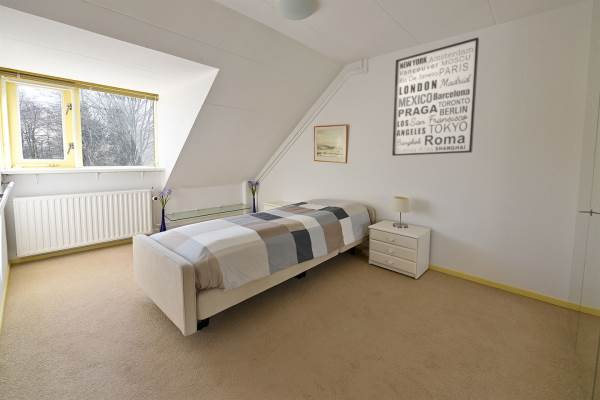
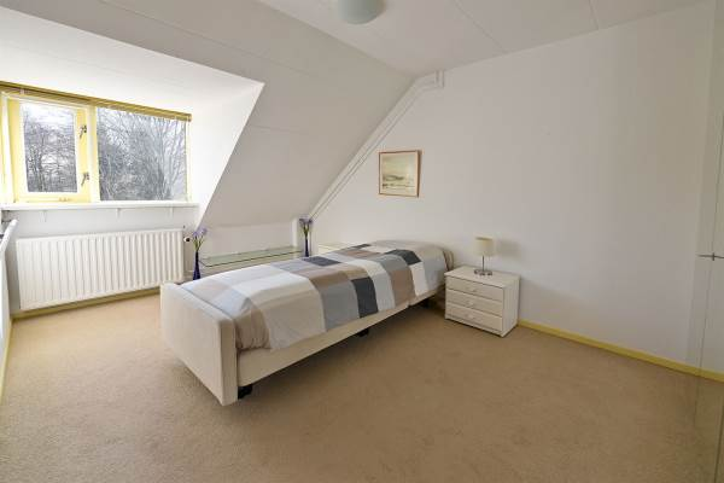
- wall art (431, 103)
